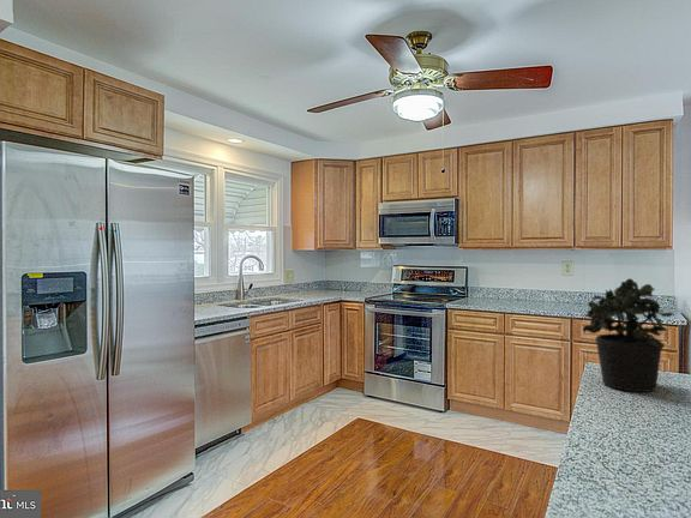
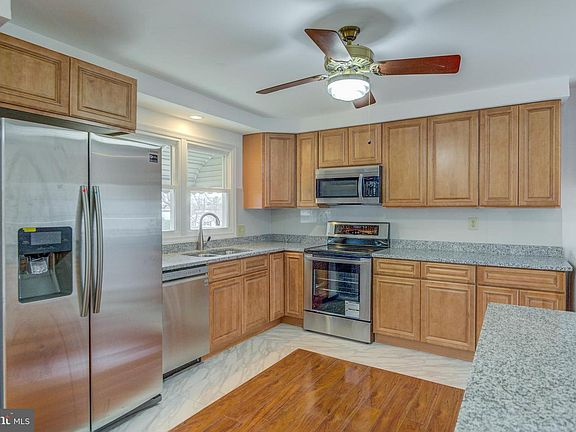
- potted plant (626, 332)
